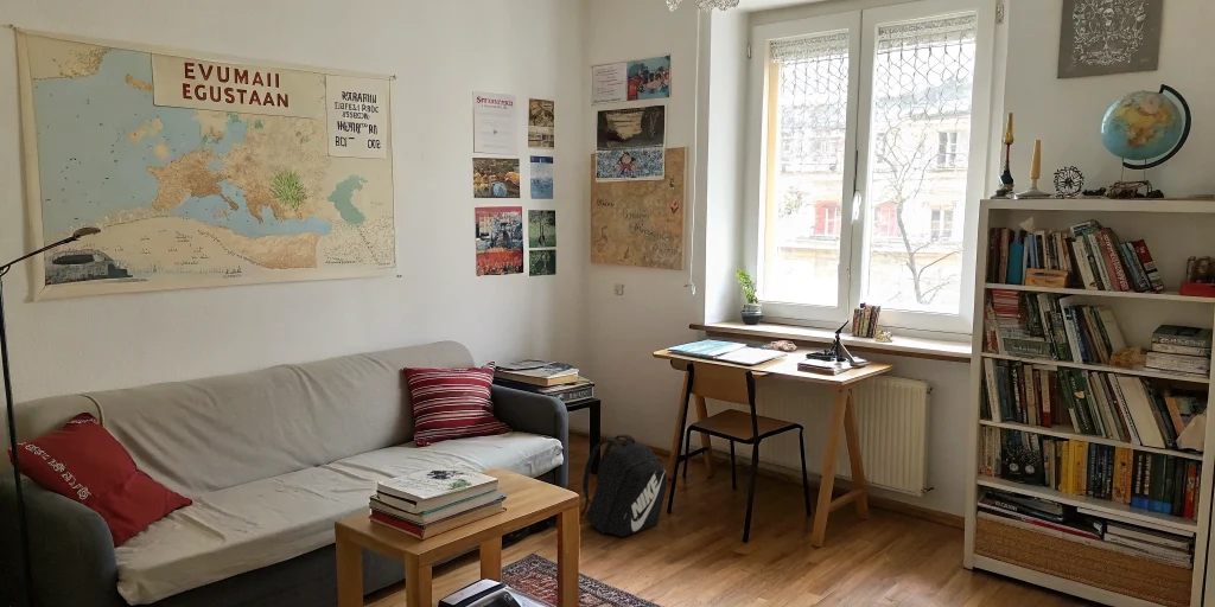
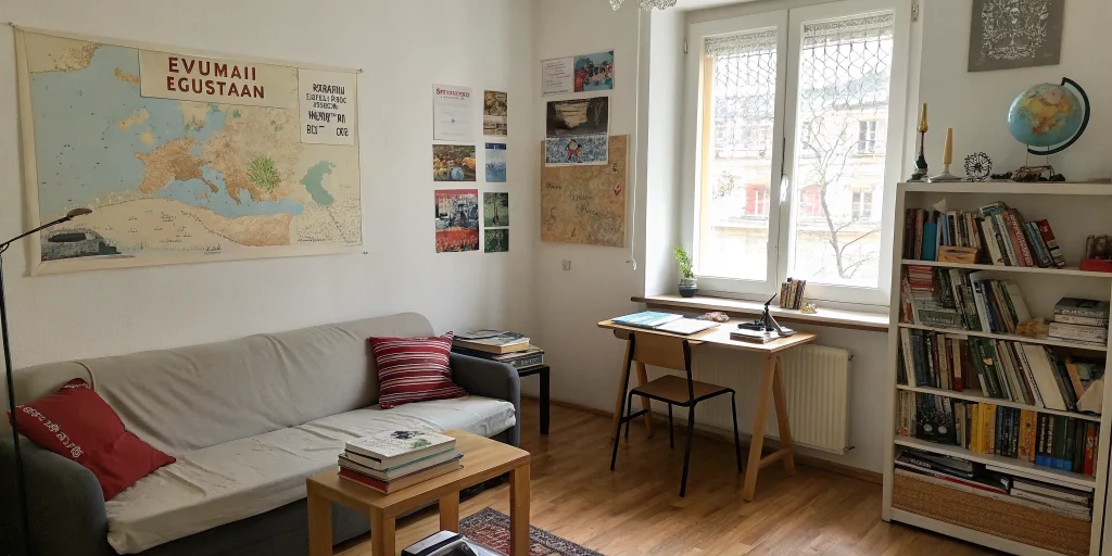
- backpack (619, 479)
